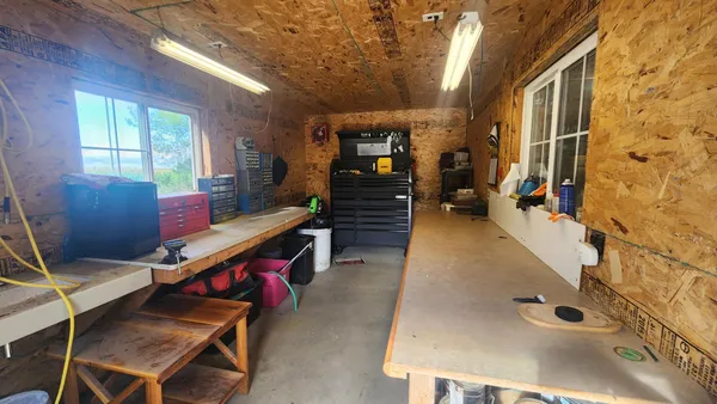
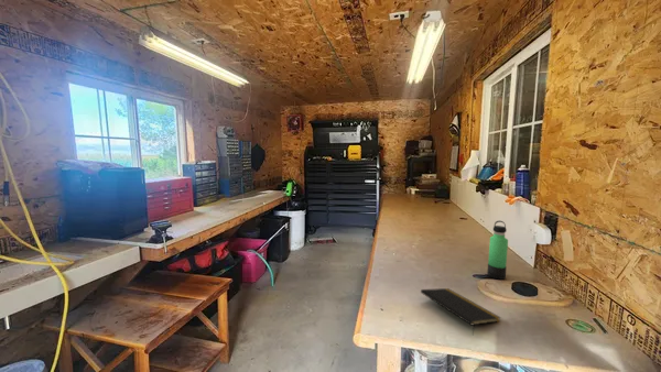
+ thermos bottle (498, 248)
+ notepad (457, 304)
